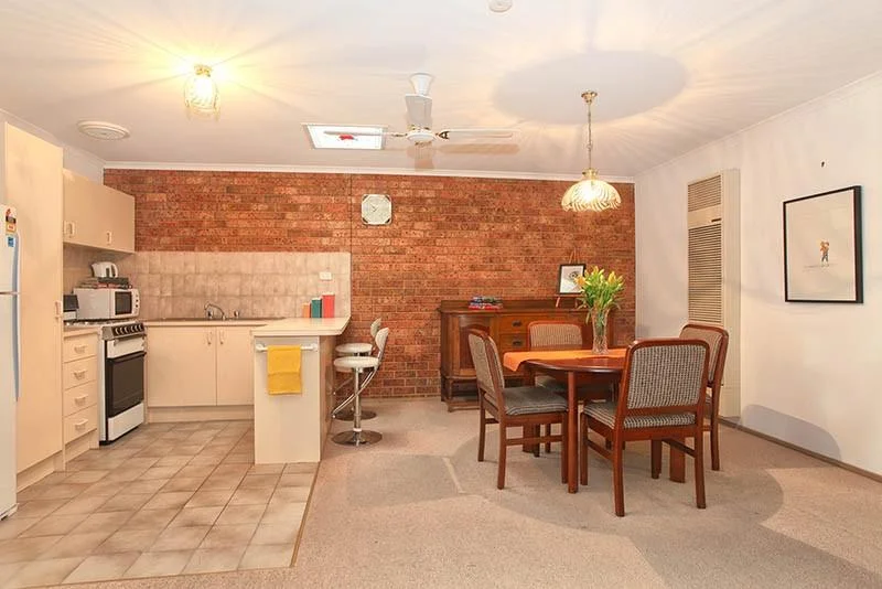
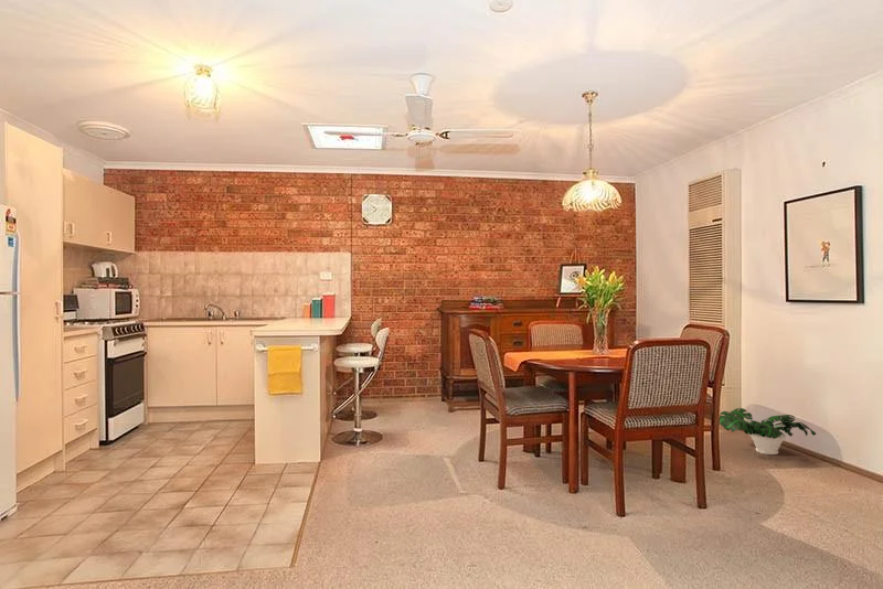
+ potted plant (757, 432)
